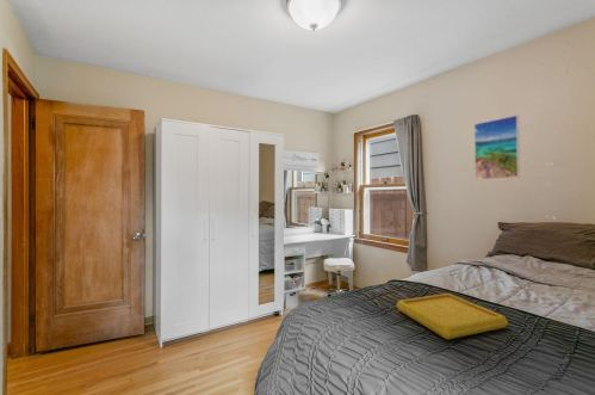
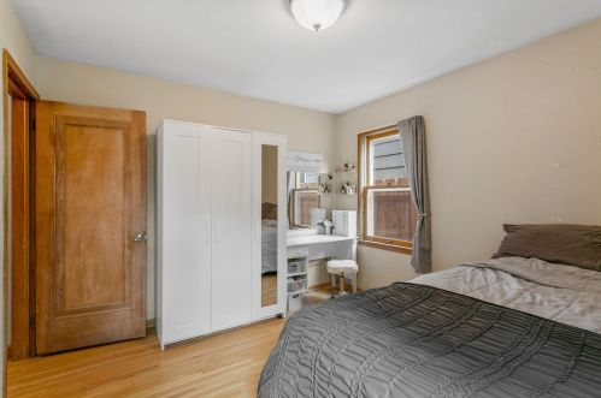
- serving tray (447, 313)
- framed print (495, 149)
